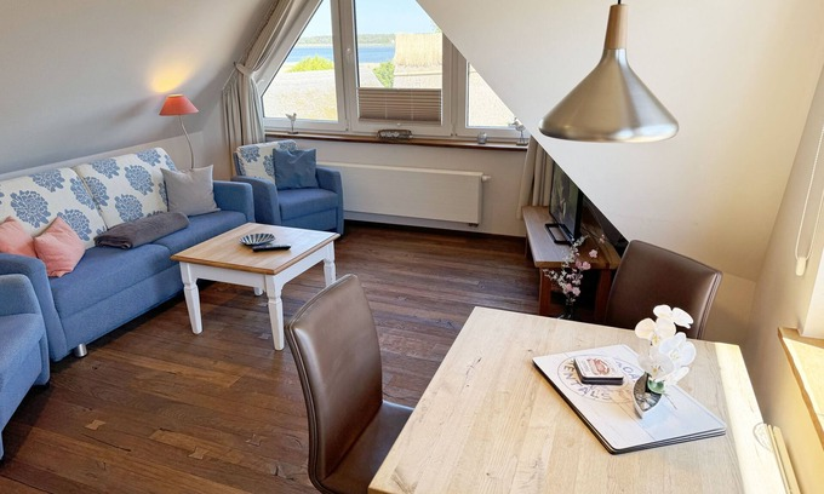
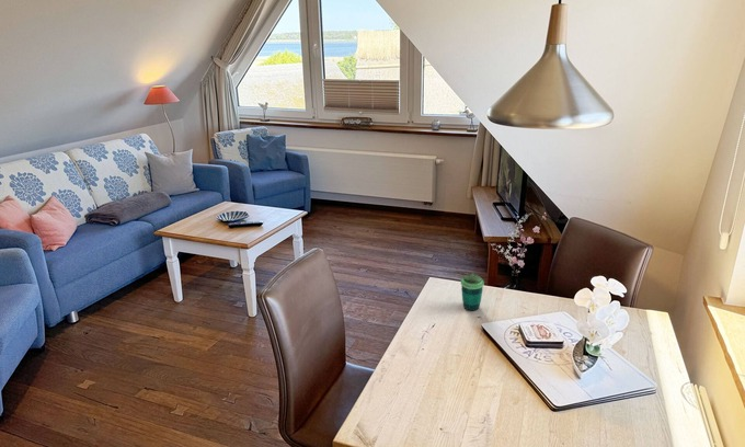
+ cup (471, 293)
